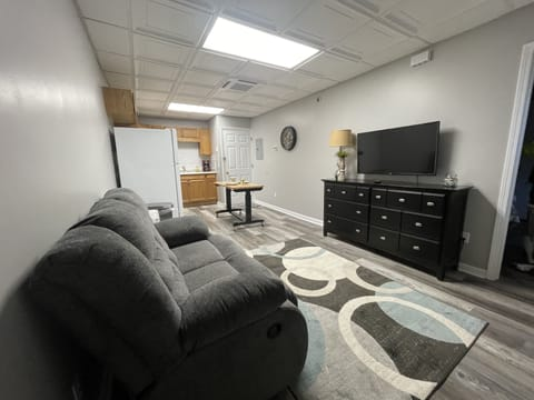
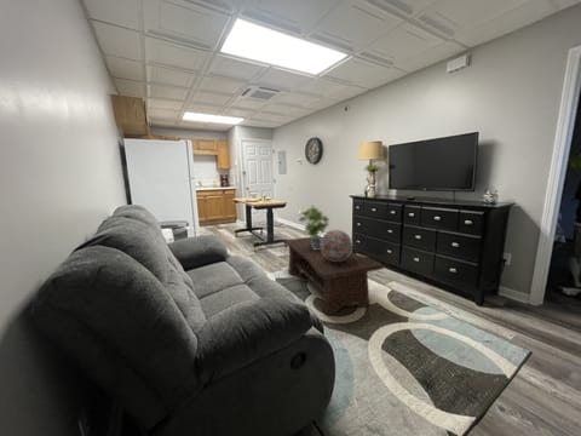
+ coffee table (322, 268)
+ decorative sphere (335, 245)
+ potted plant (315, 226)
